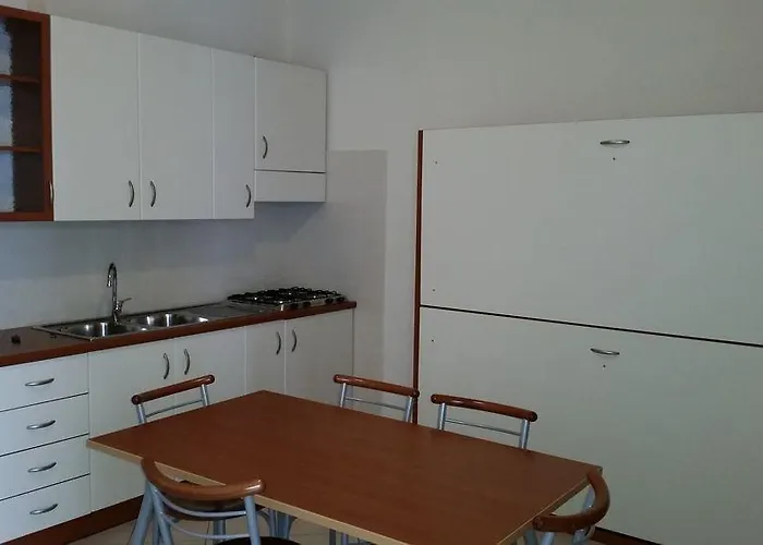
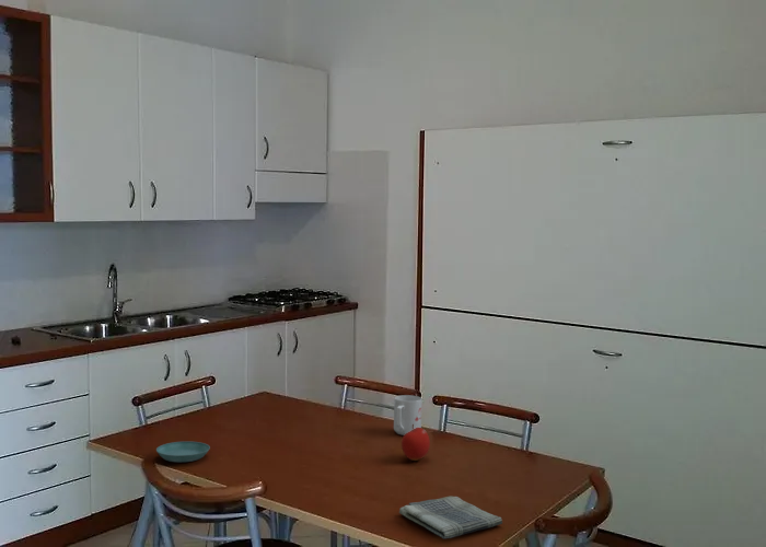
+ dish towel (449, 513)
+ fruit (415, 442)
+ saucer (183, 452)
+ mug (405, 416)
